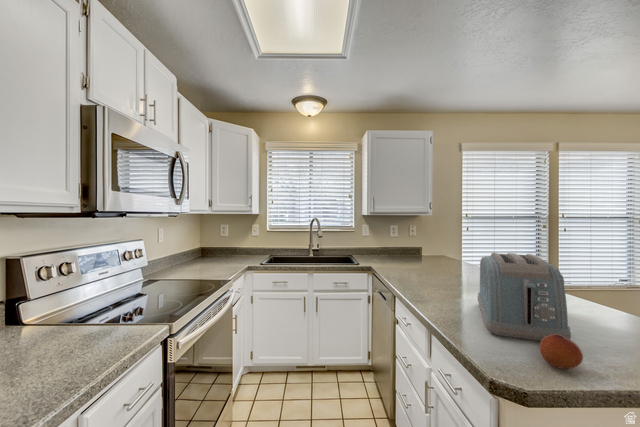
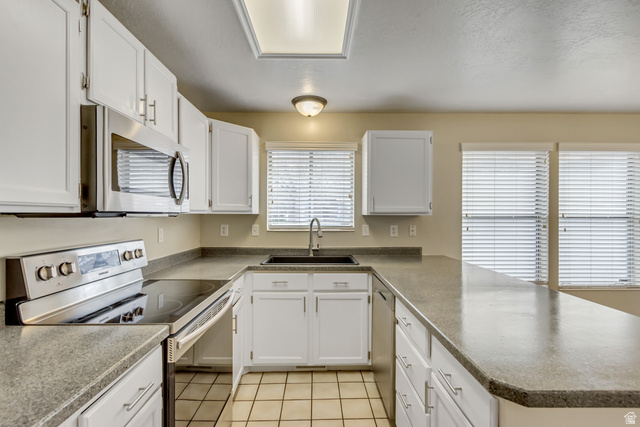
- toaster (516, 288)
- fruit (560, 350)
